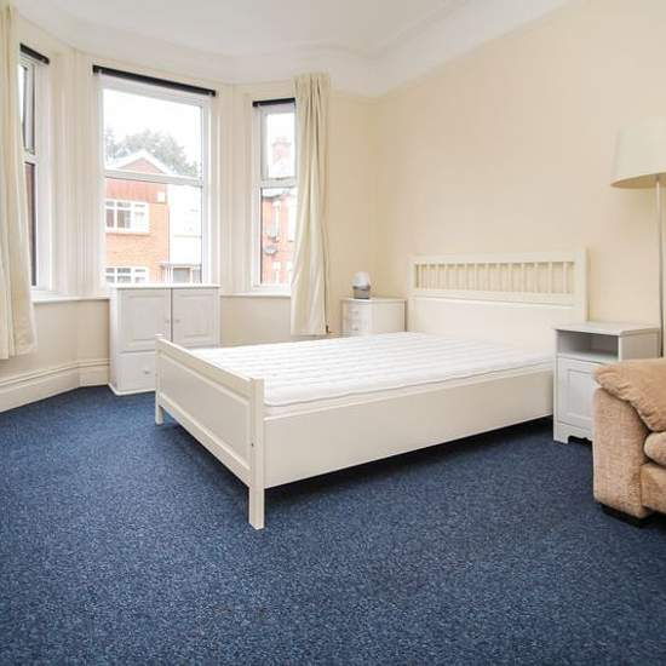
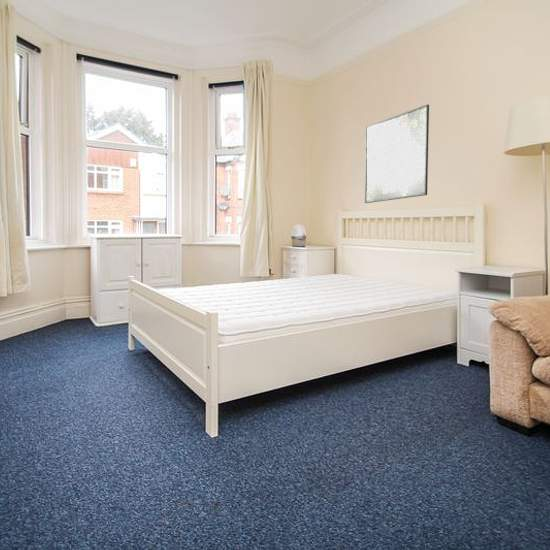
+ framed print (394, 158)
